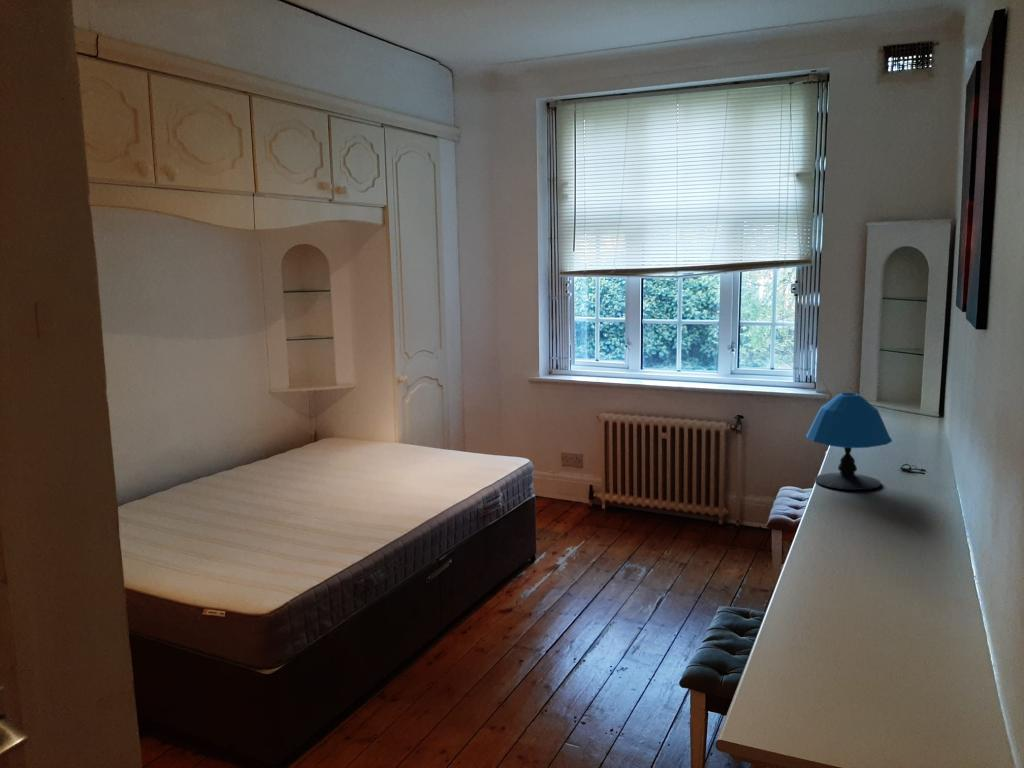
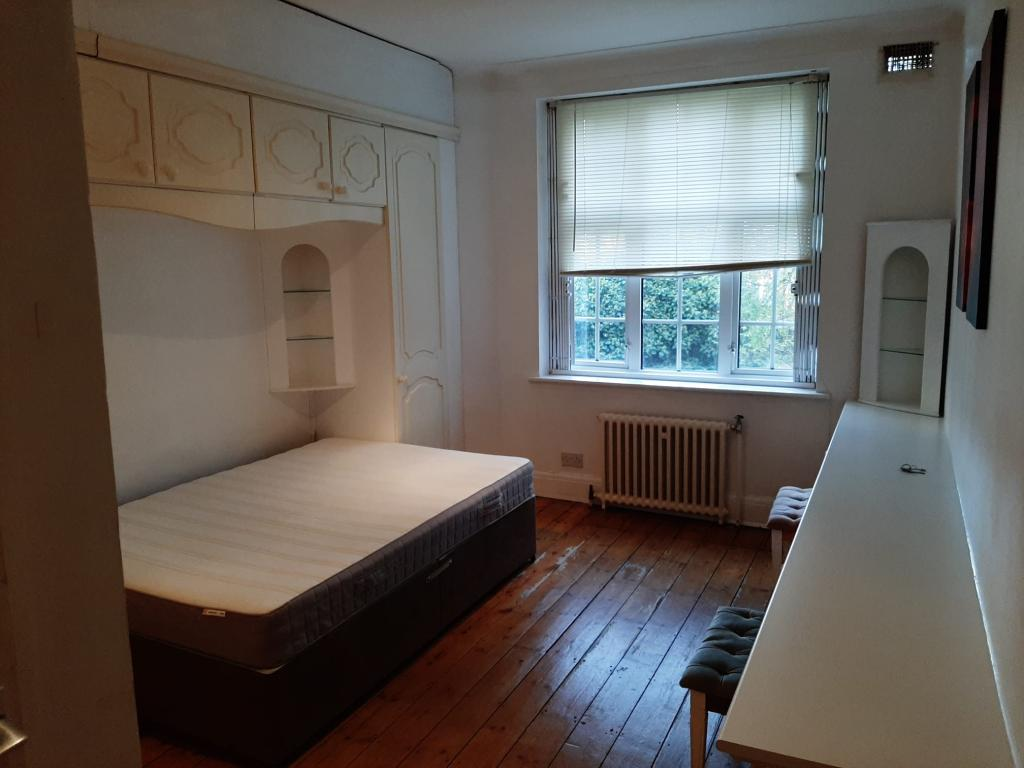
- table lamp (848, 438)
